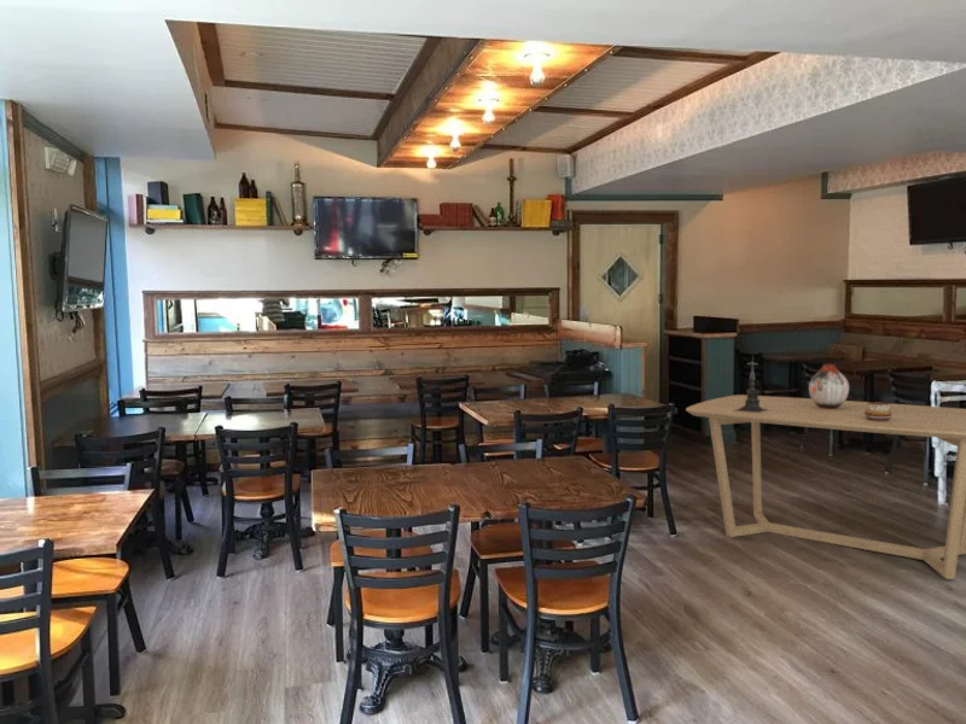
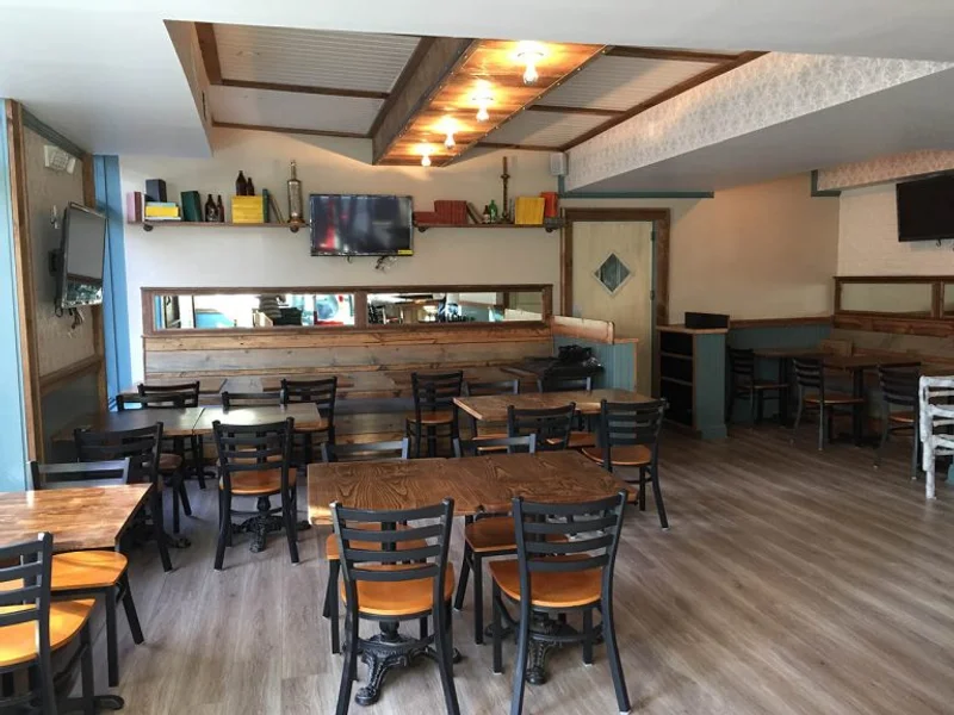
- decorative bowl (878, 410)
- vase (828, 385)
- candle holder (751, 381)
- dining table (845, 430)
